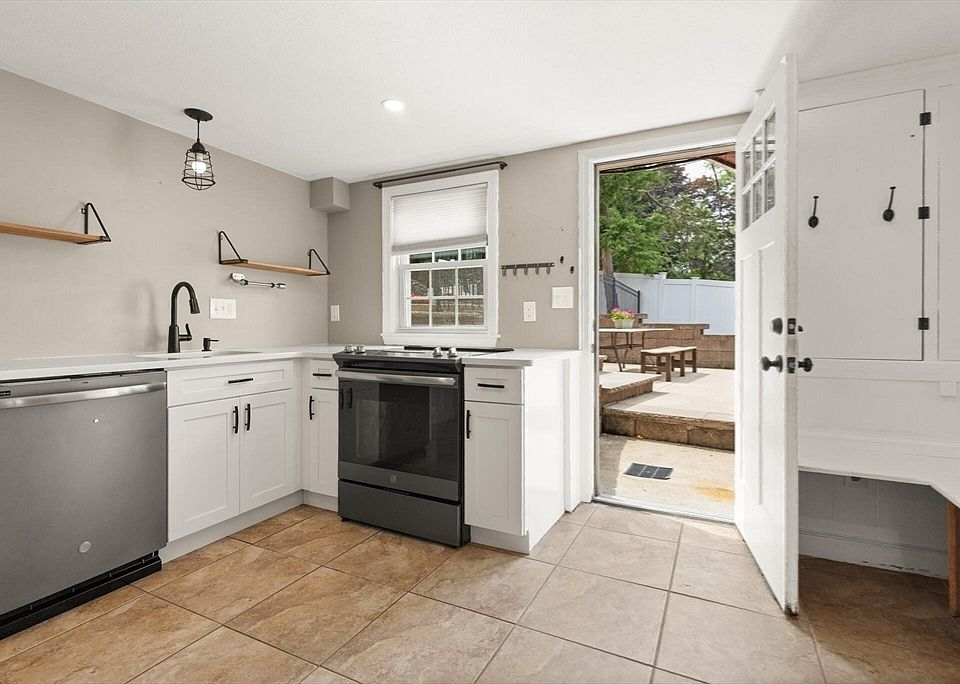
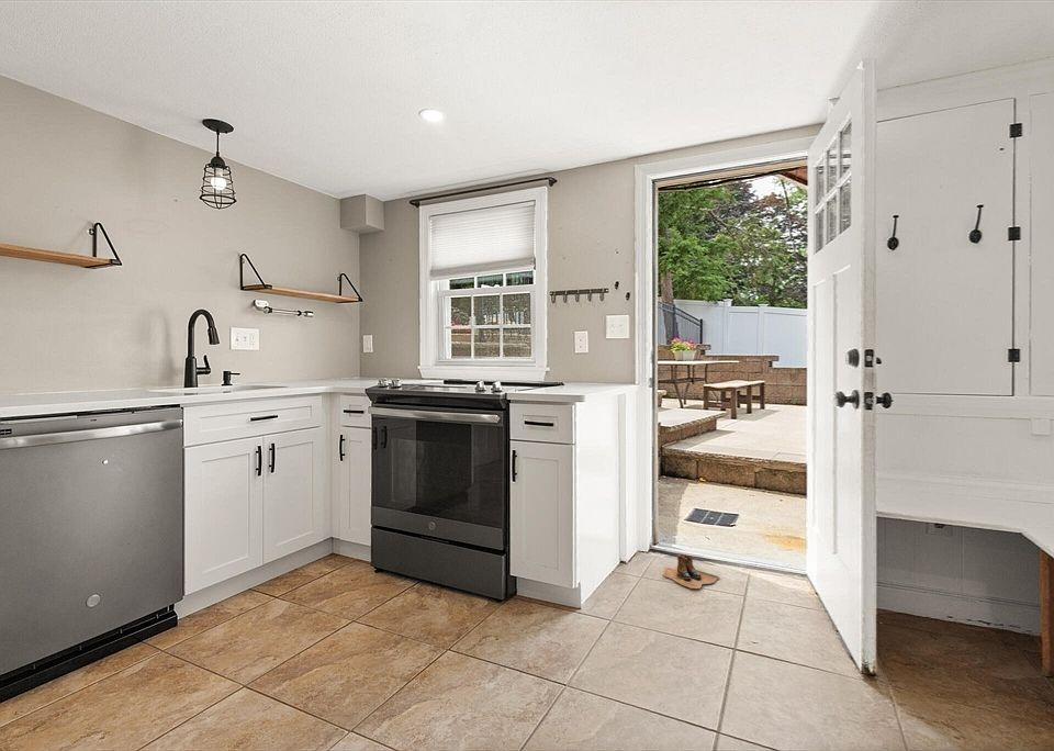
+ boots (689, 568)
